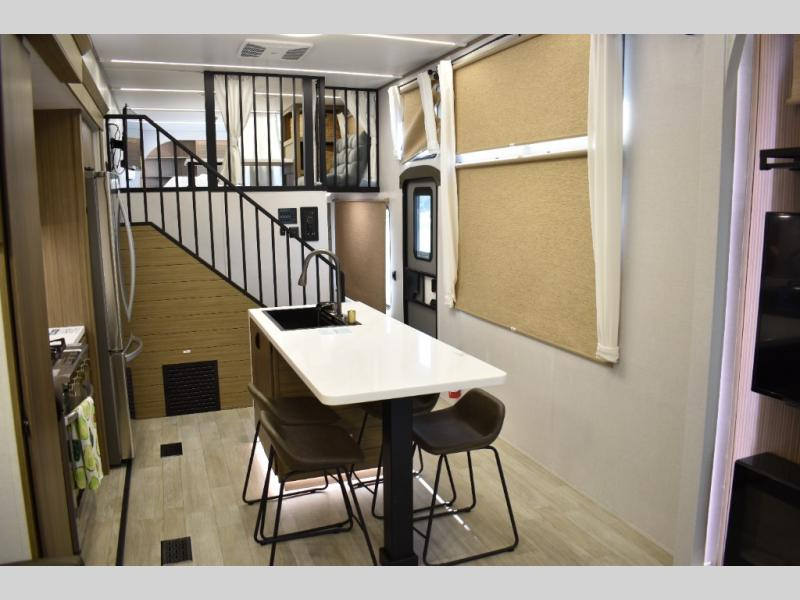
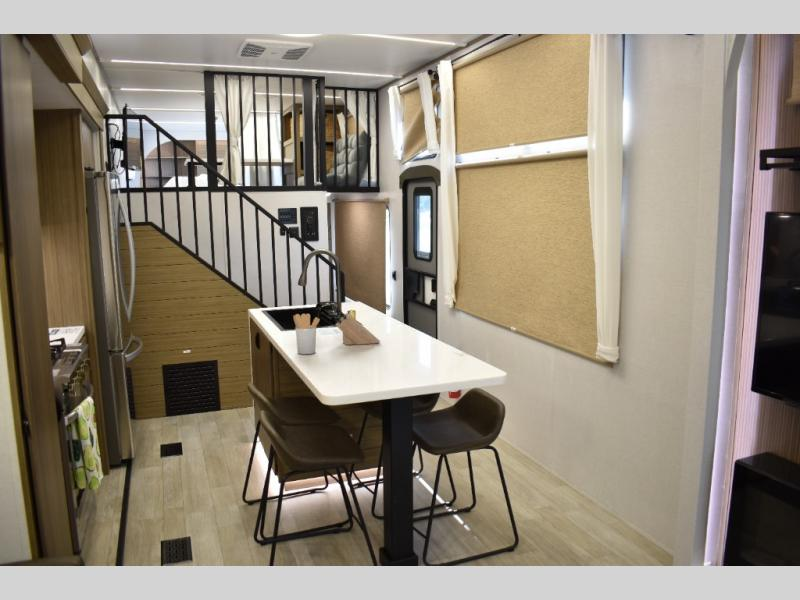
+ utensil holder (304, 332)
+ knife block (354, 323)
